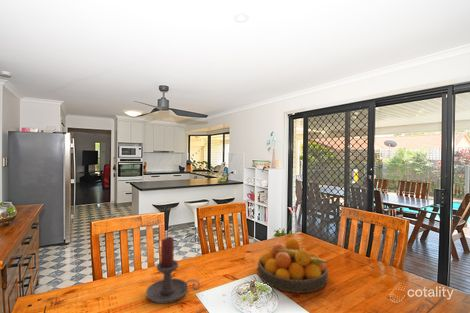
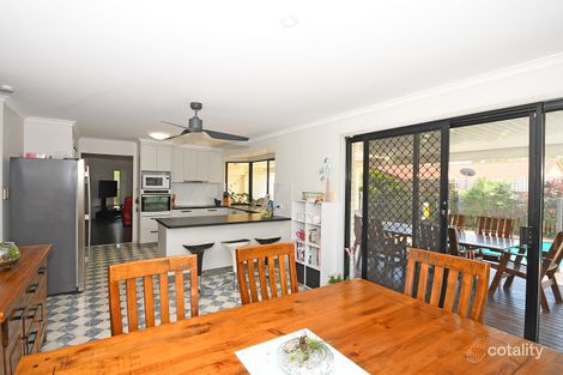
- fruit bowl (291, 259)
- candle holder (173, 265)
